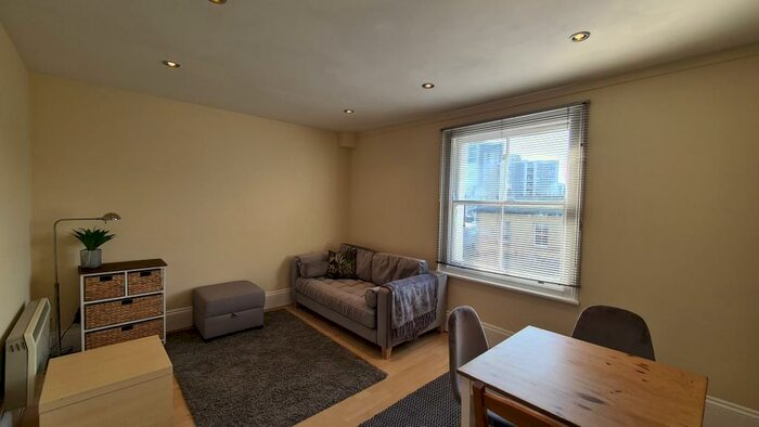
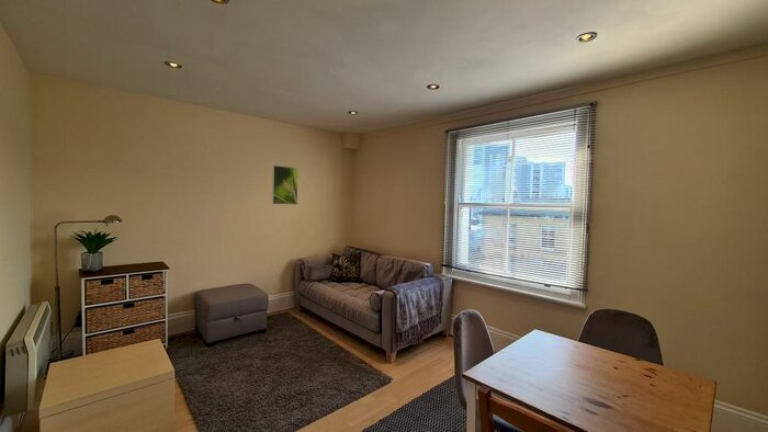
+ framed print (285, 185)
